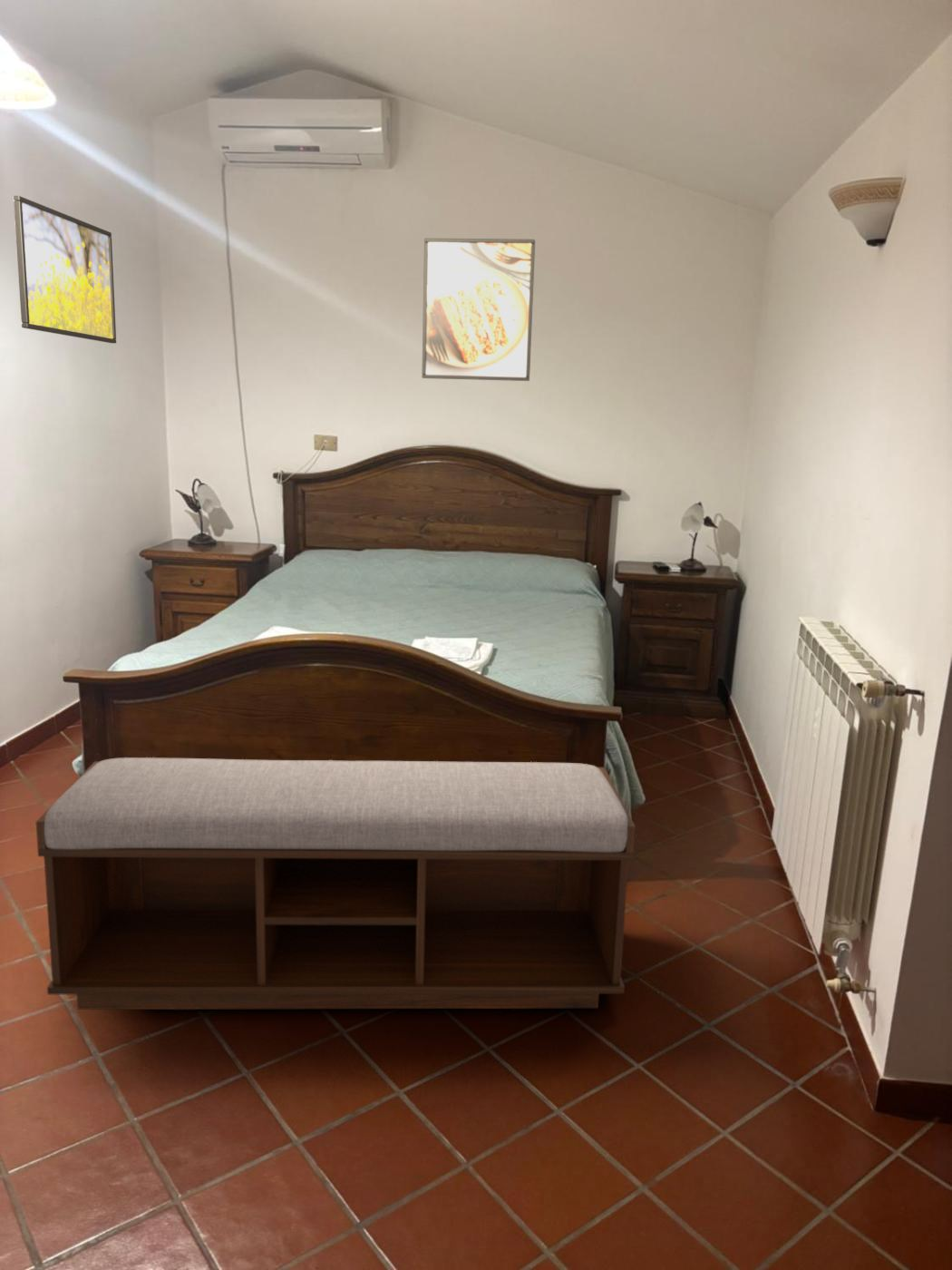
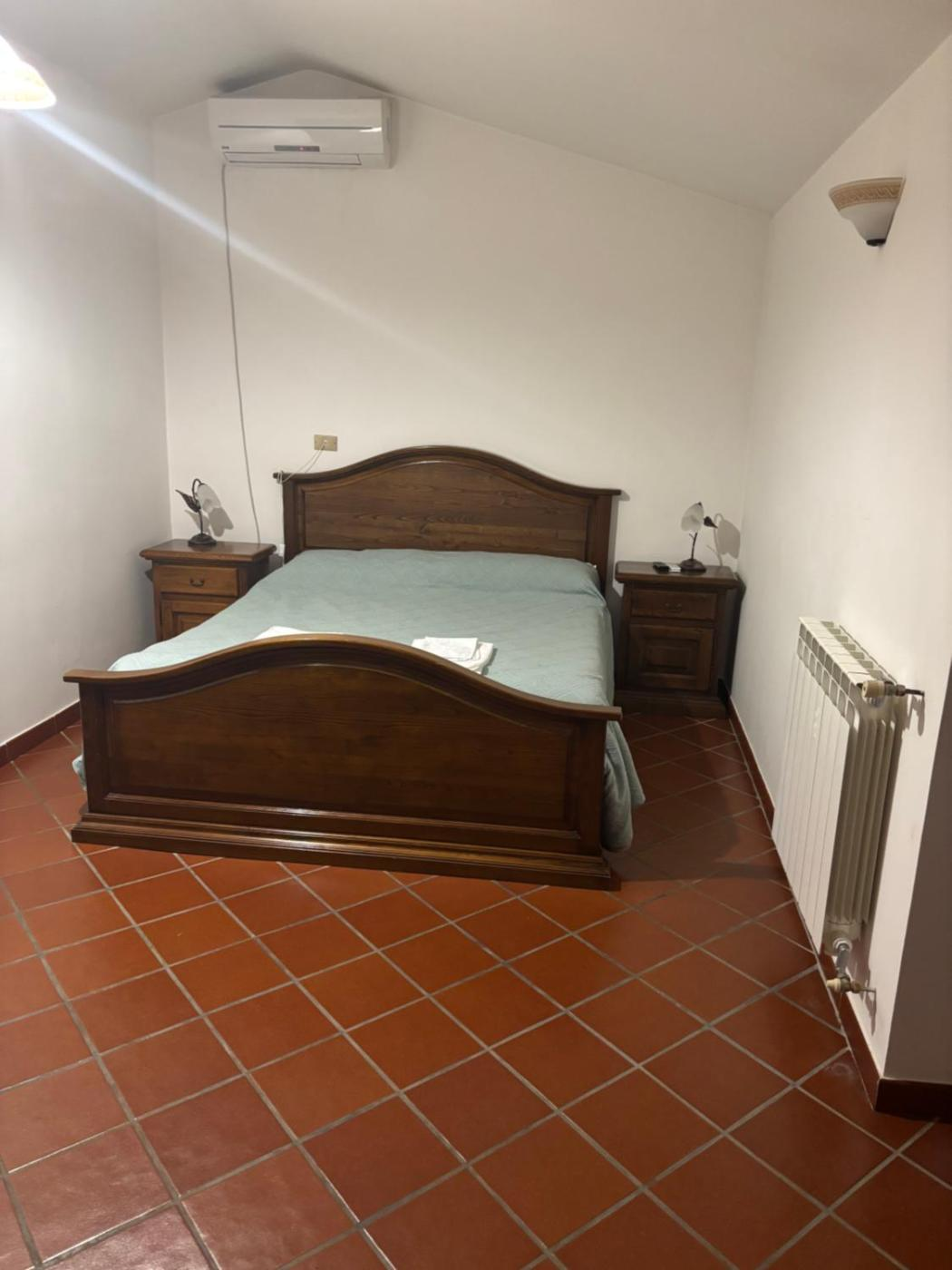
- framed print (477, 310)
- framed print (70, 277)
- bench (346, 877)
